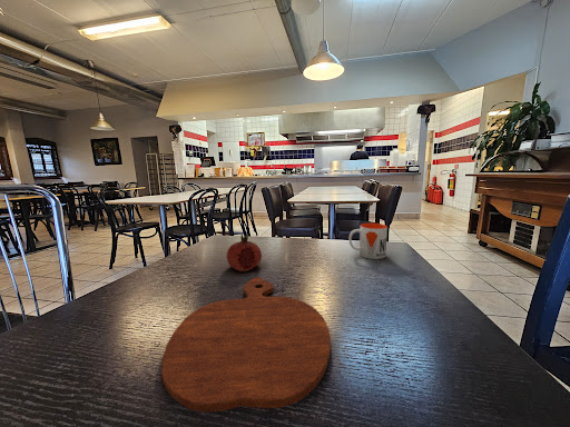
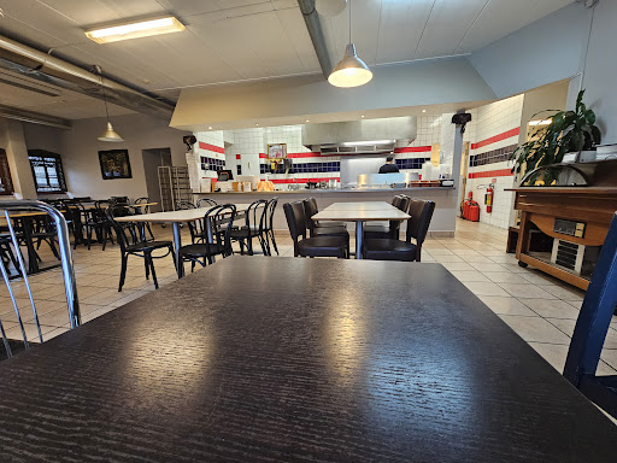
- mug (366, 240)
- cutting board (253, 318)
- fruit (244, 250)
